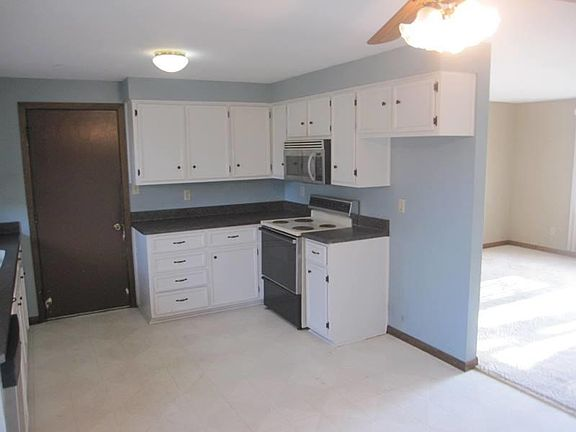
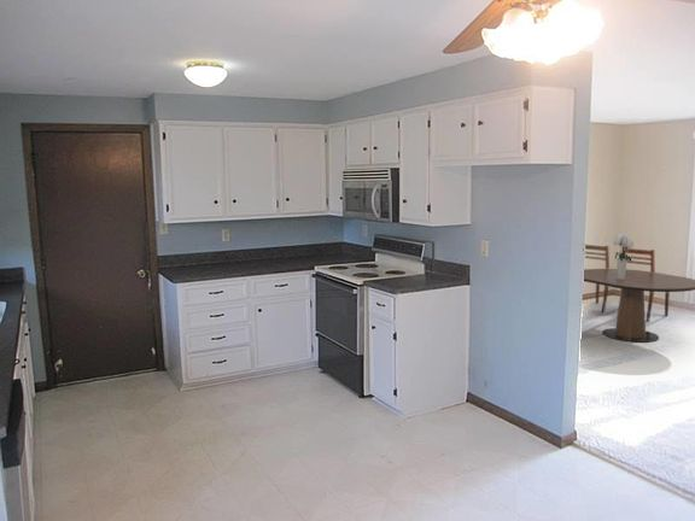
+ dining table (625, 306)
+ chair (608, 286)
+ bouquet (624, 254)
